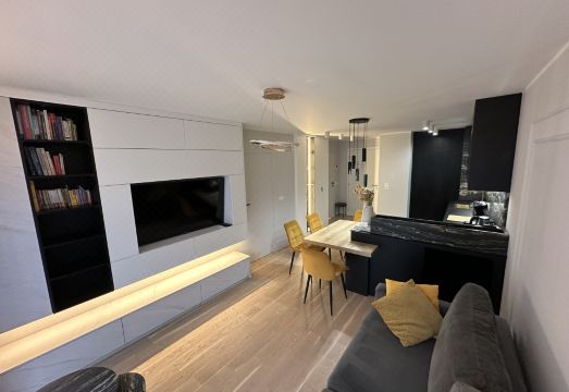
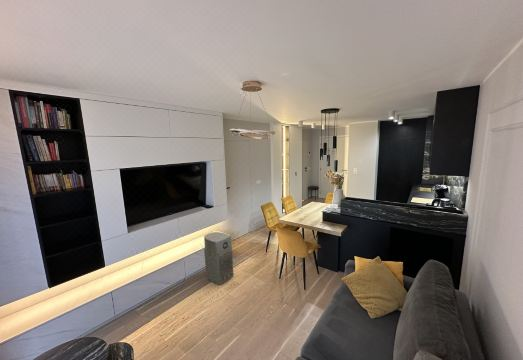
+ air purifier (217, 256)
